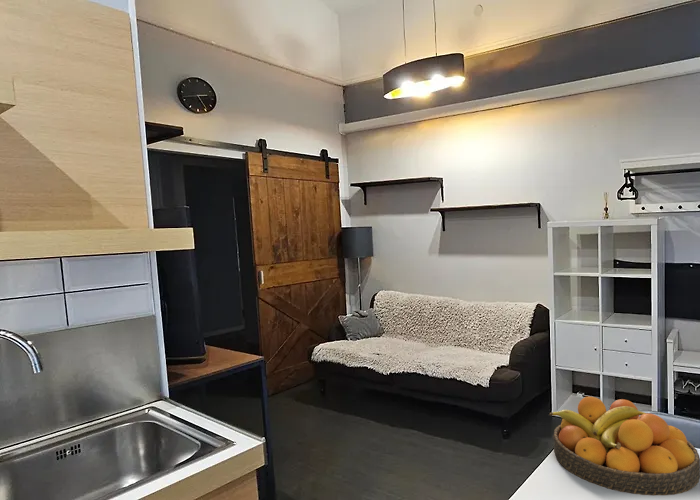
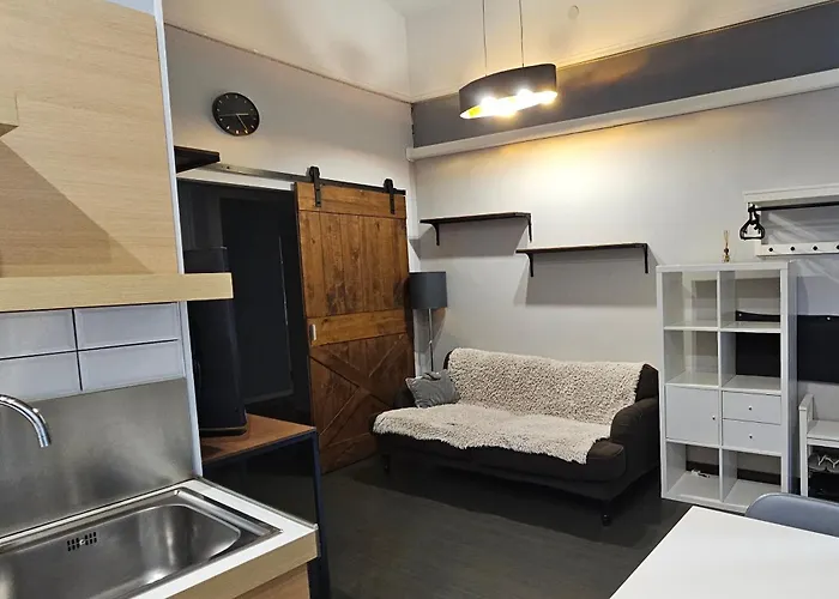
- fruit bowl (621, 433)
